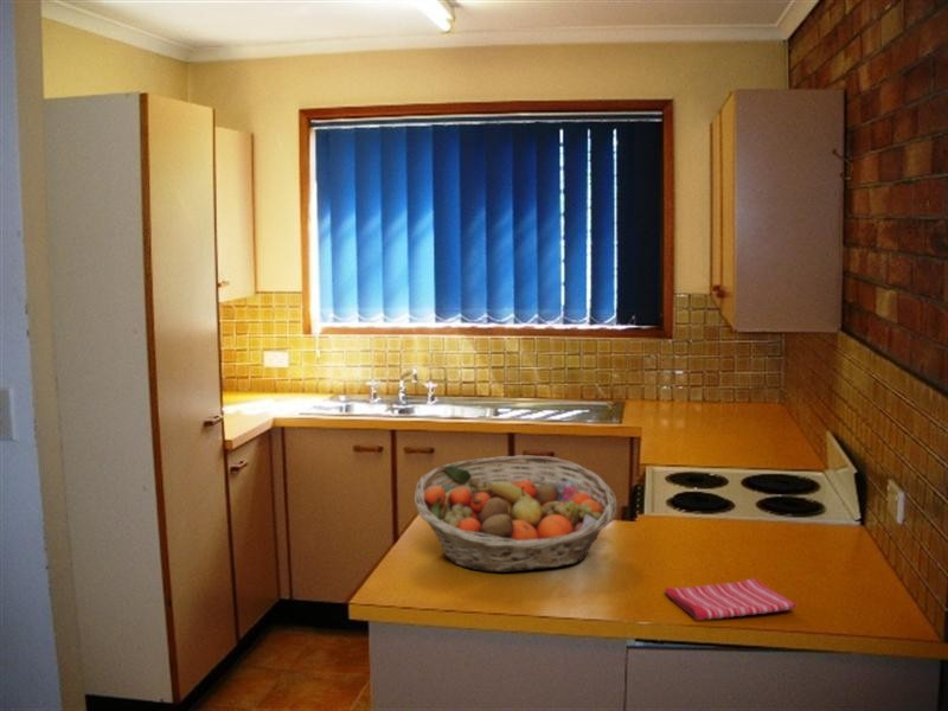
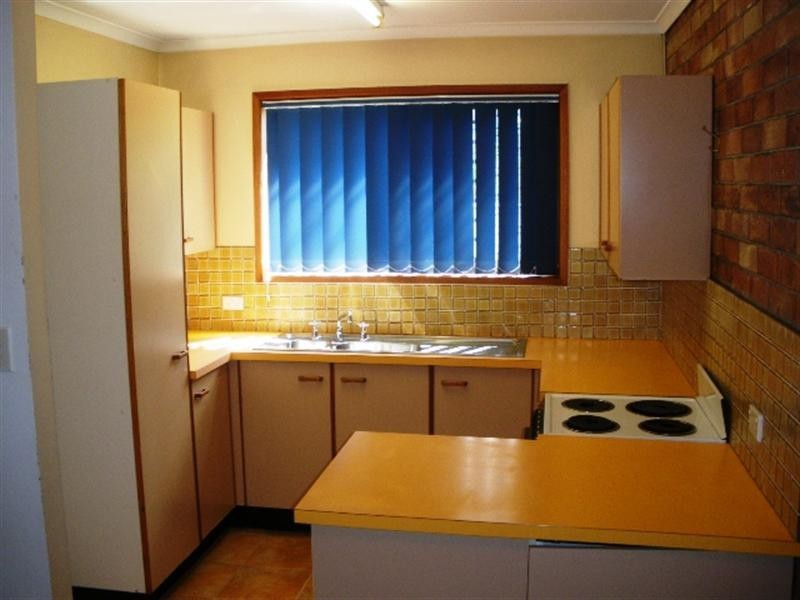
- dish towel (728, 598)
- fruit basket (514, 511)
